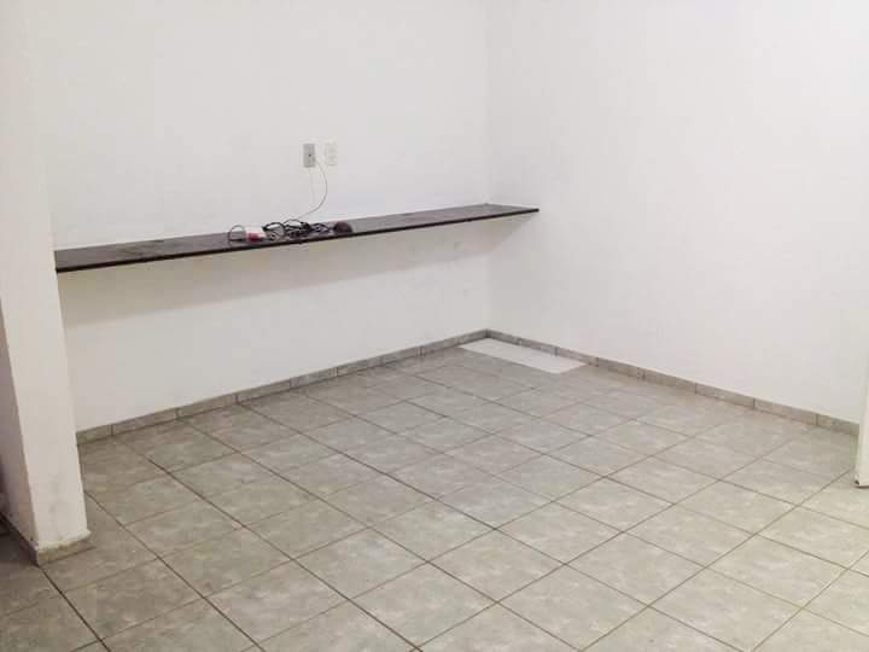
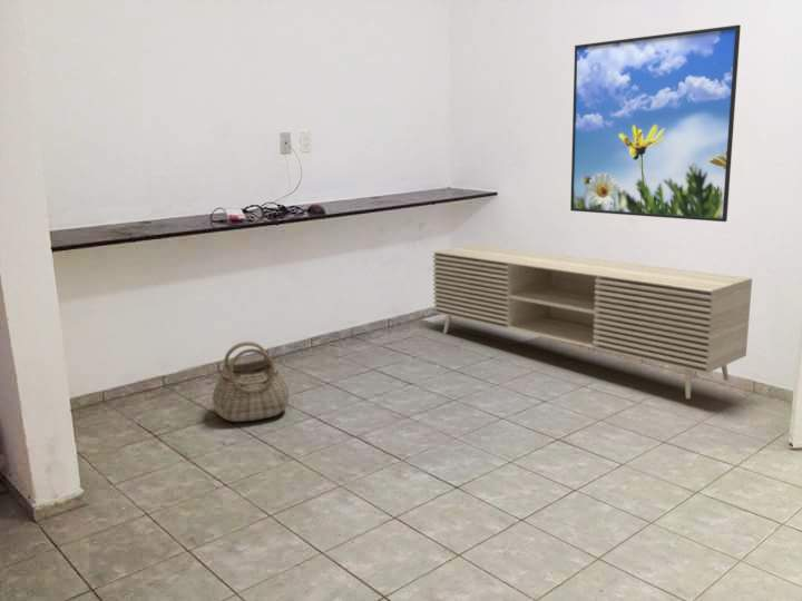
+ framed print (646, 128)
+ basket (250, 380)
+ credenza (570, 309)
